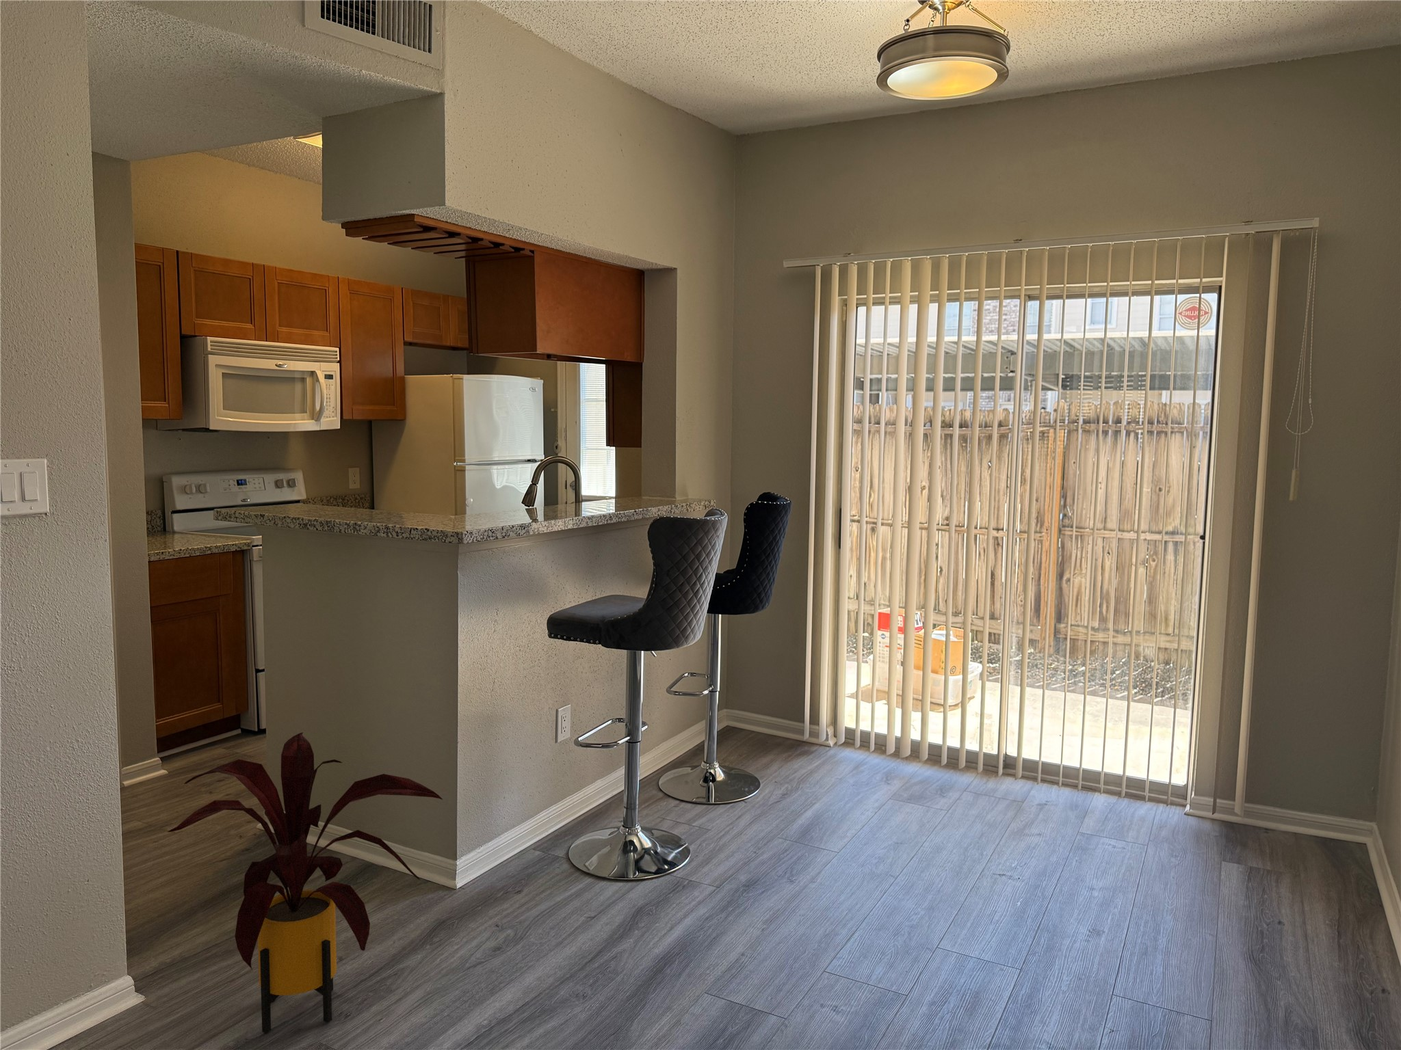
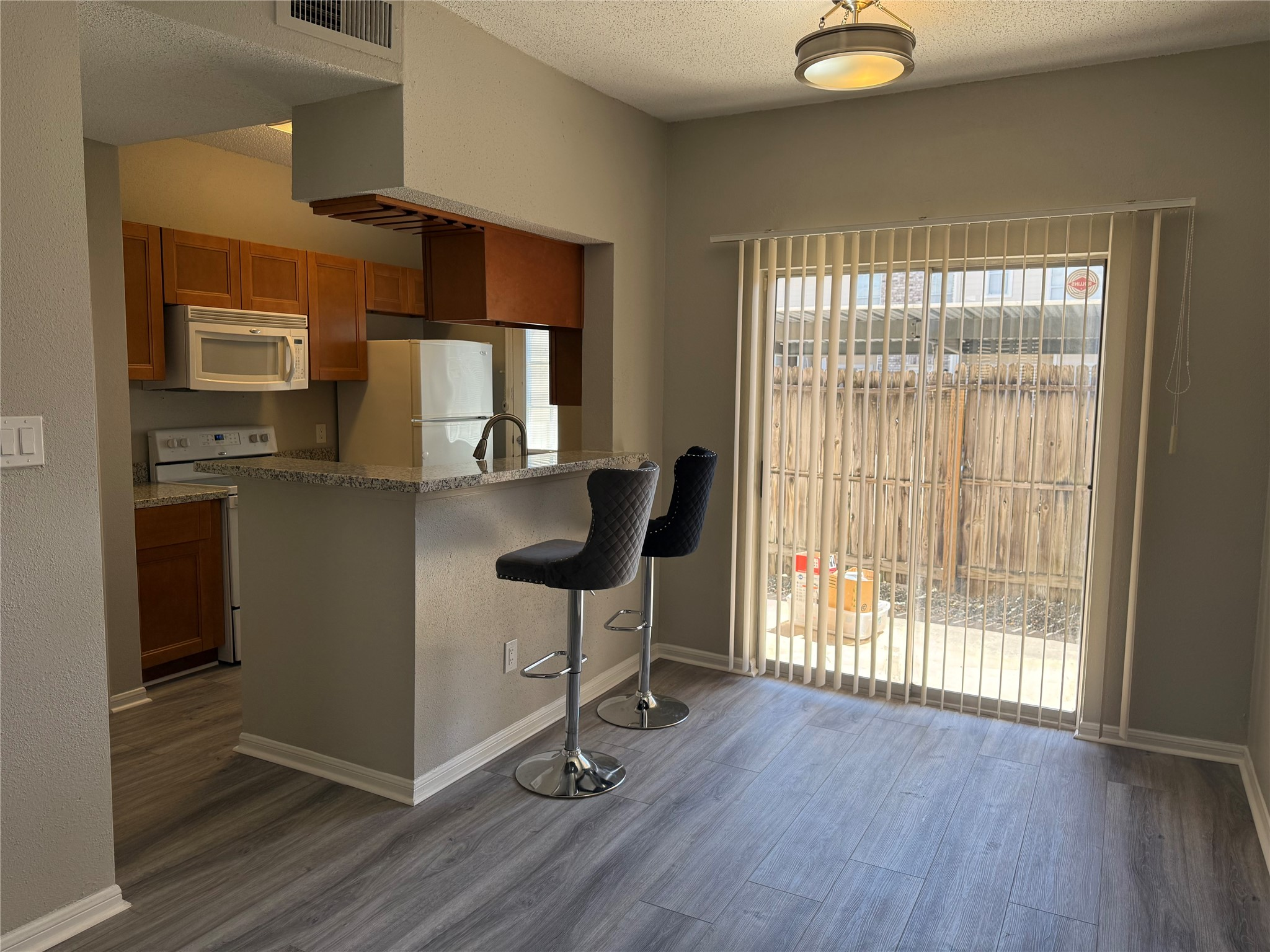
- house plant (284, 886)
